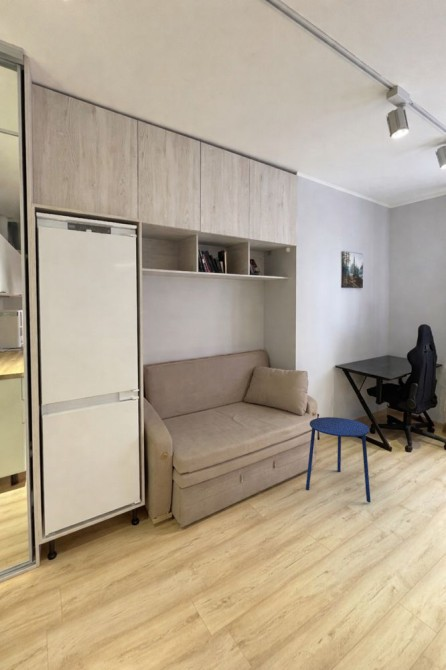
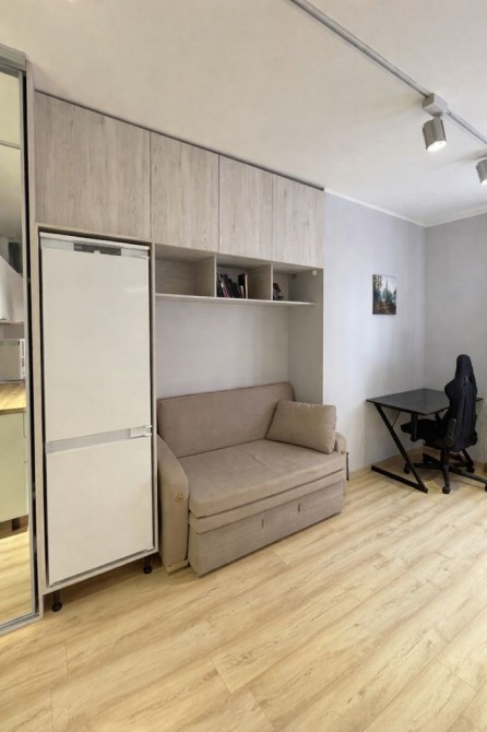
- side table (339, 457)
